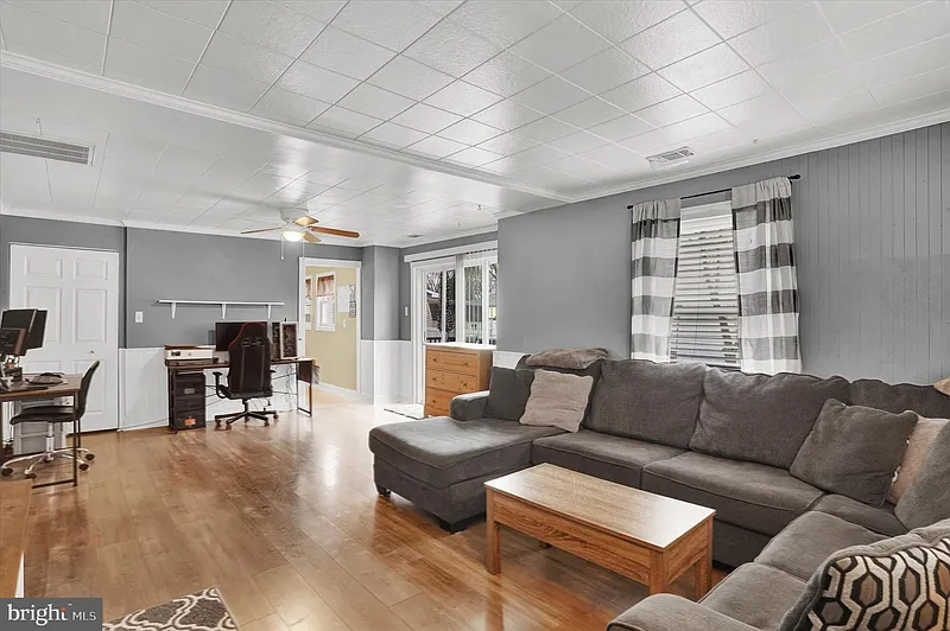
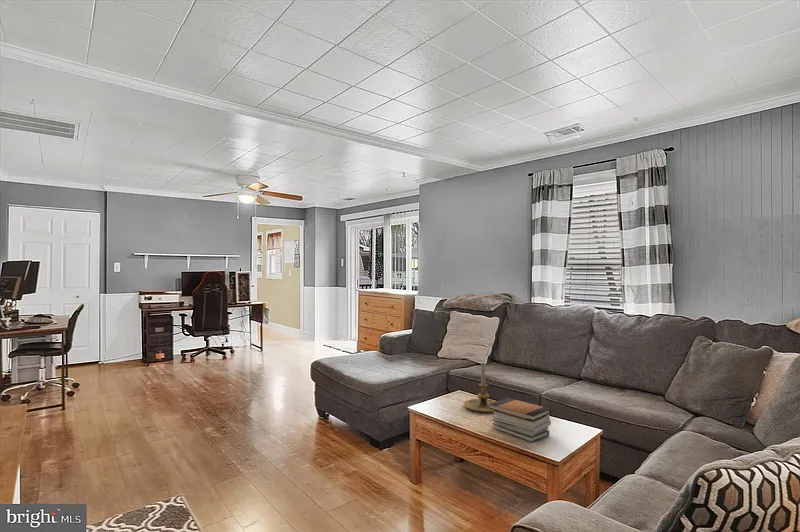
+ candle holder (483, 385)
+ book stack (520, 419)
